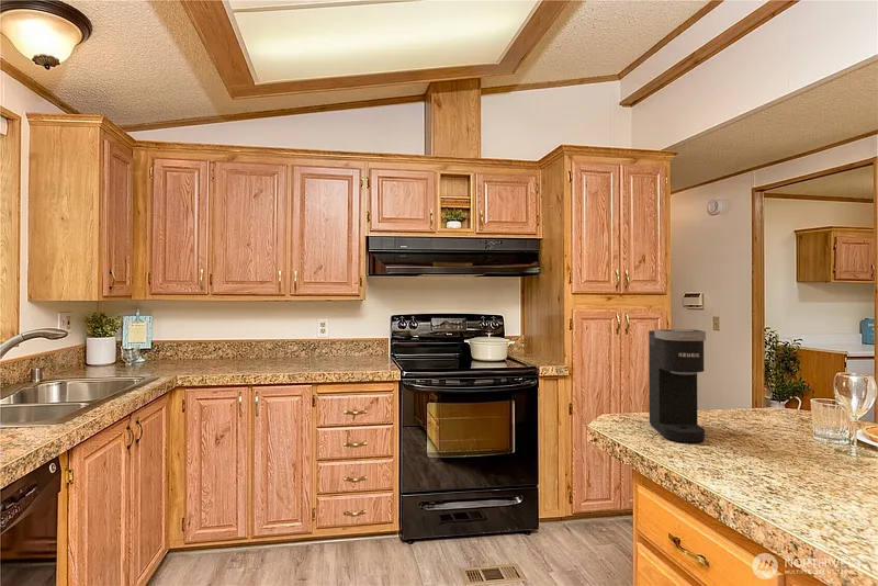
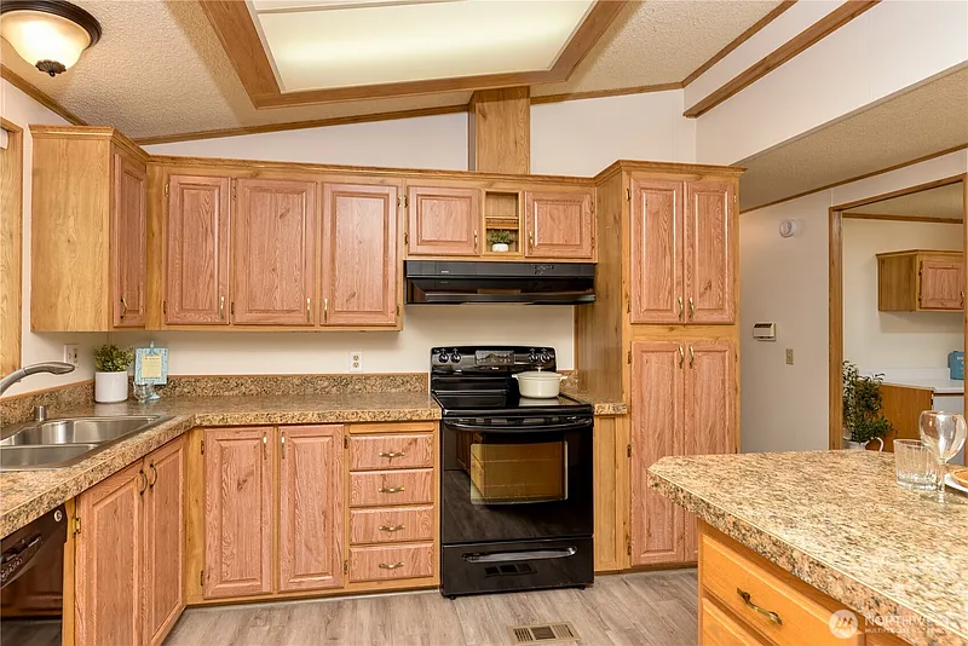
- coffee maker (675, 380)
